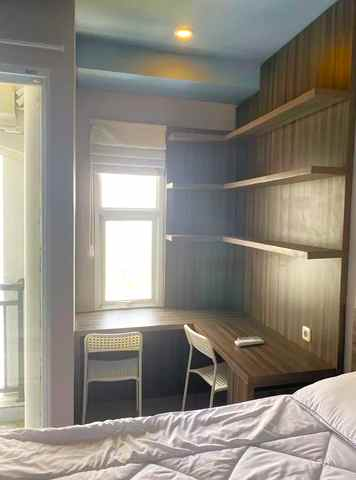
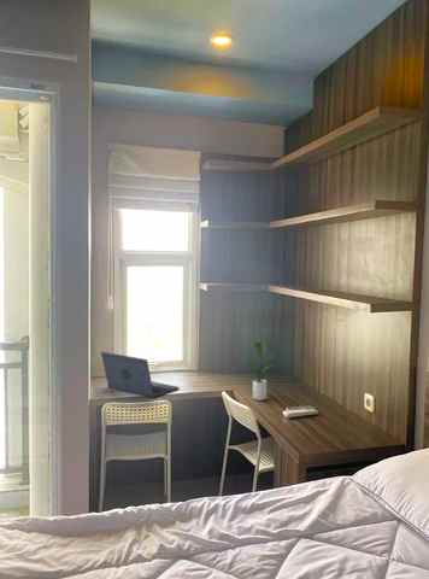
+ laptop (140, 370)
+ potted plant (259, 368)
